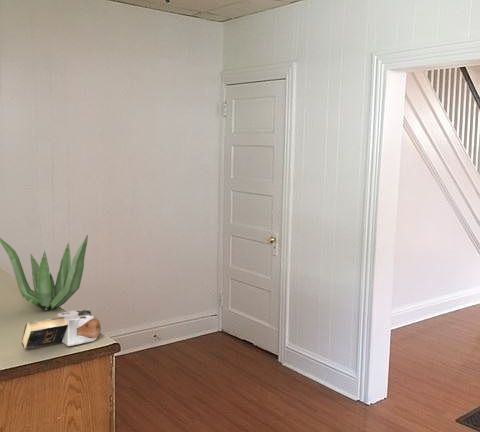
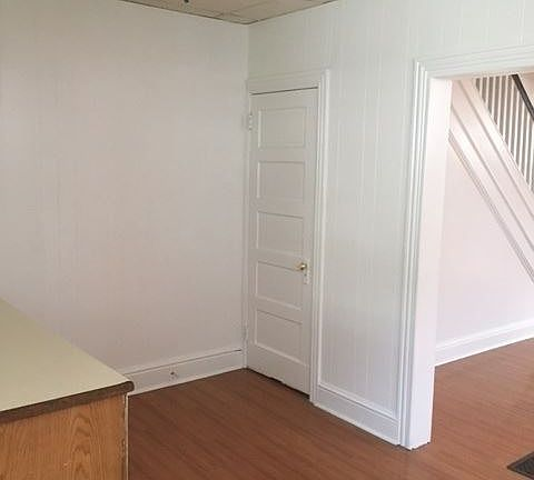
- plant (44, 272)
- book (62, 329)
